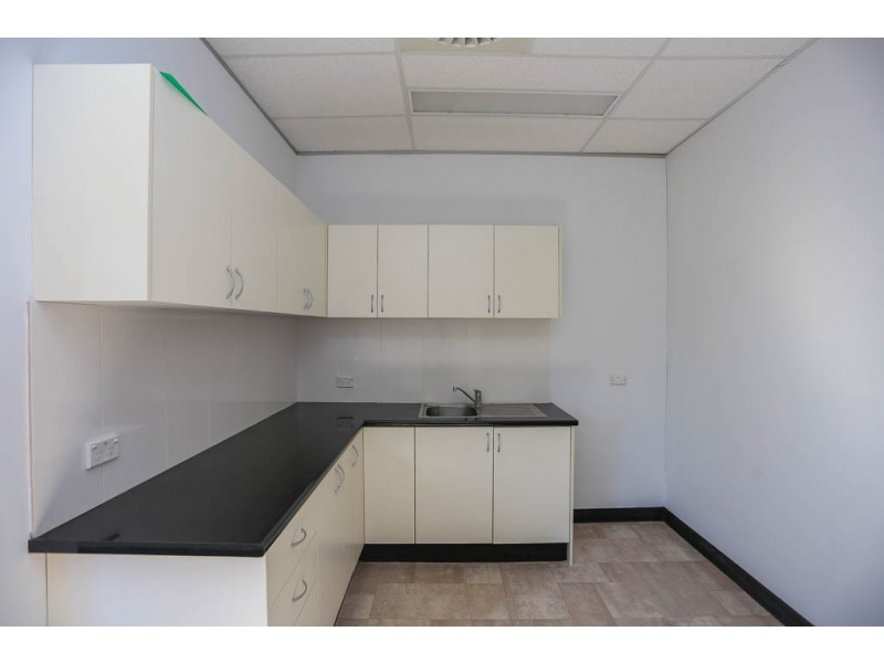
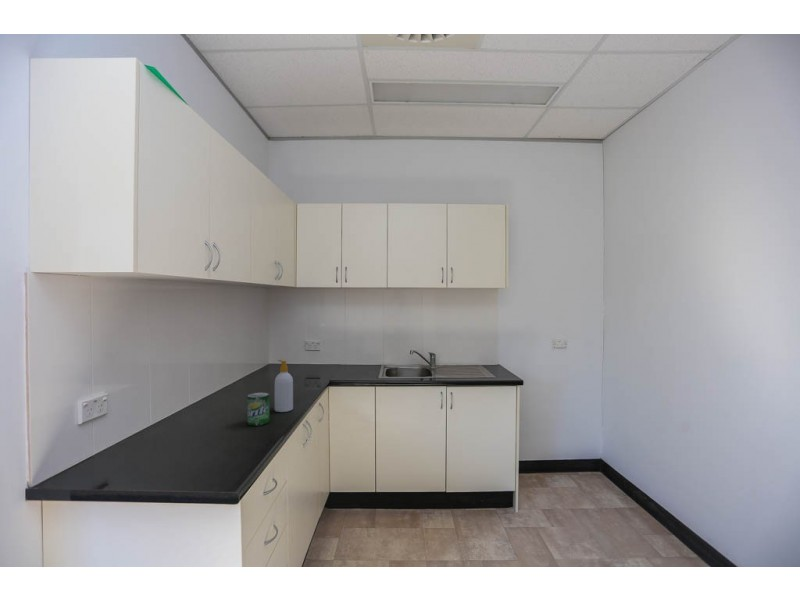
+ soap bottle (283, 385)
+ beverage can (258, 408)
